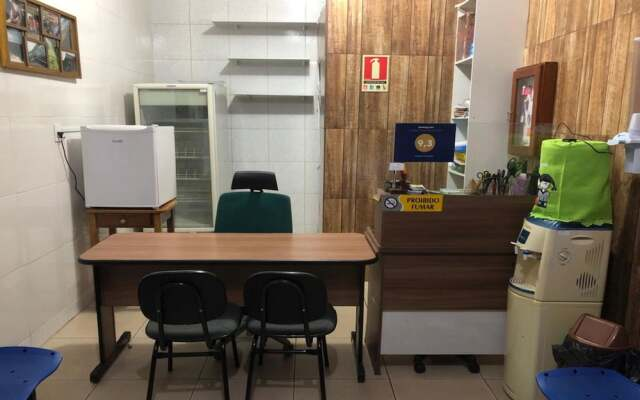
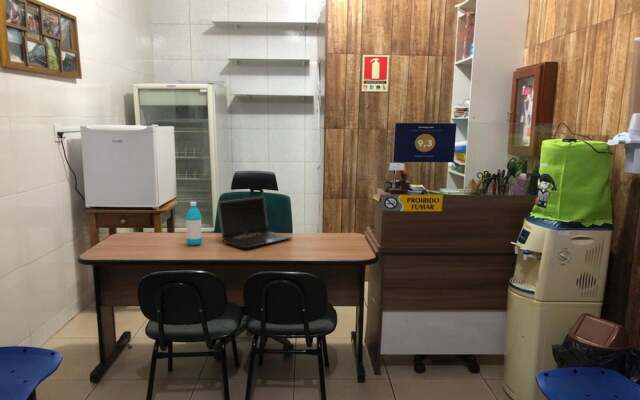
+ laptop computer (255, 221)
+ water bottle (193, 223)
